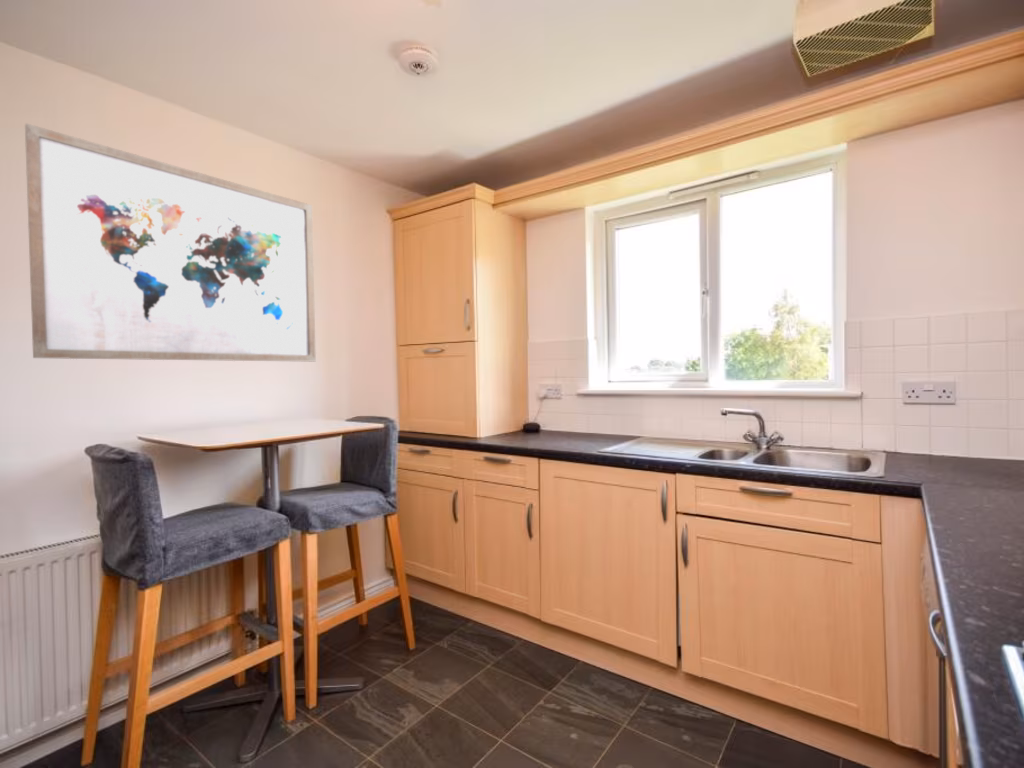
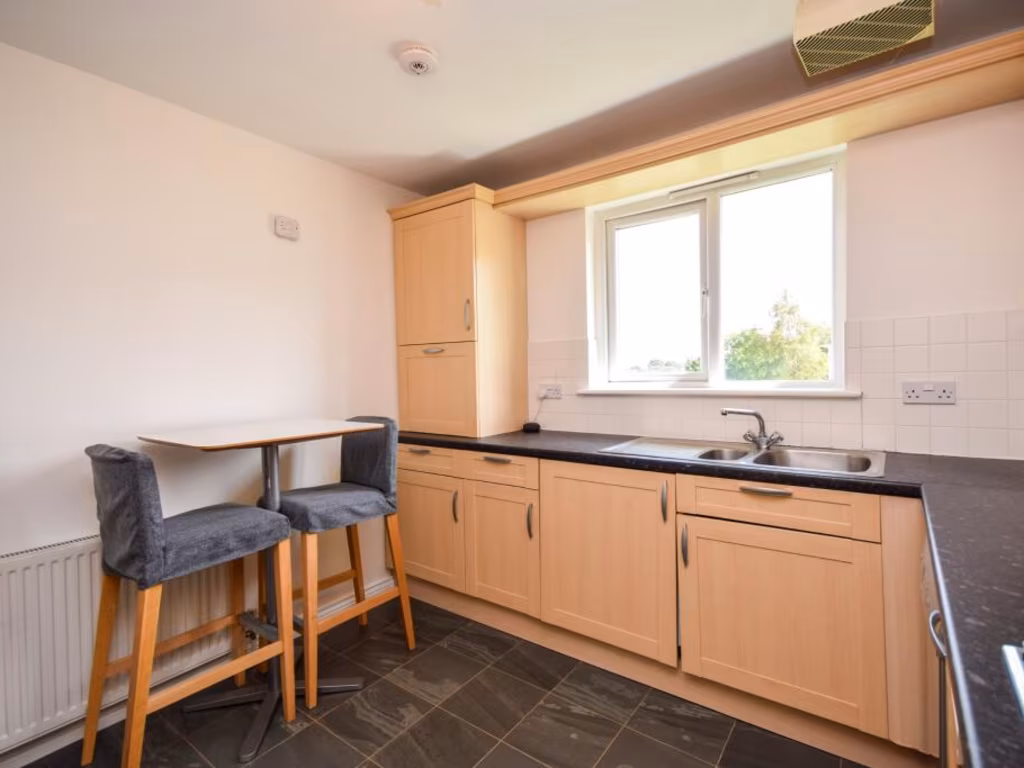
- wall art (199, 266)
